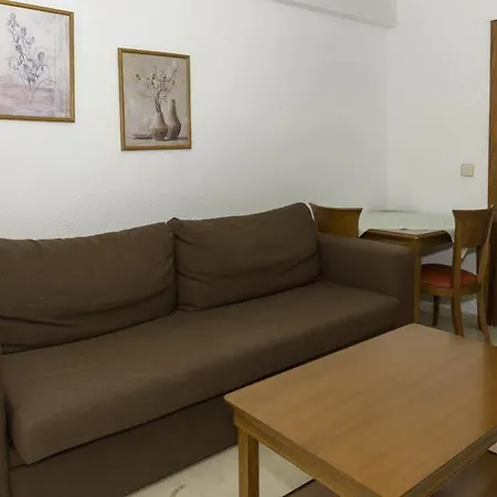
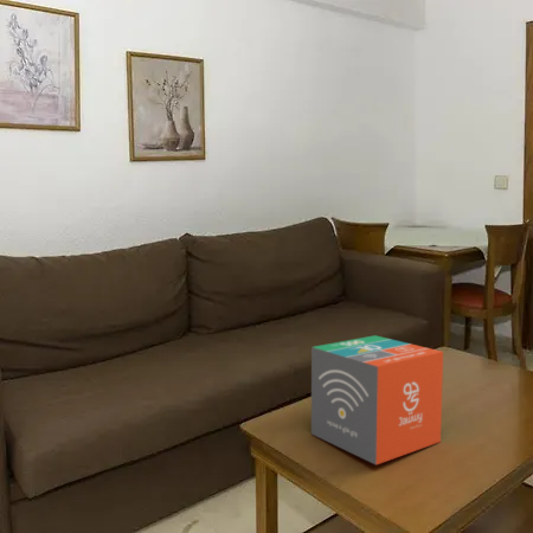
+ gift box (375, 393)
